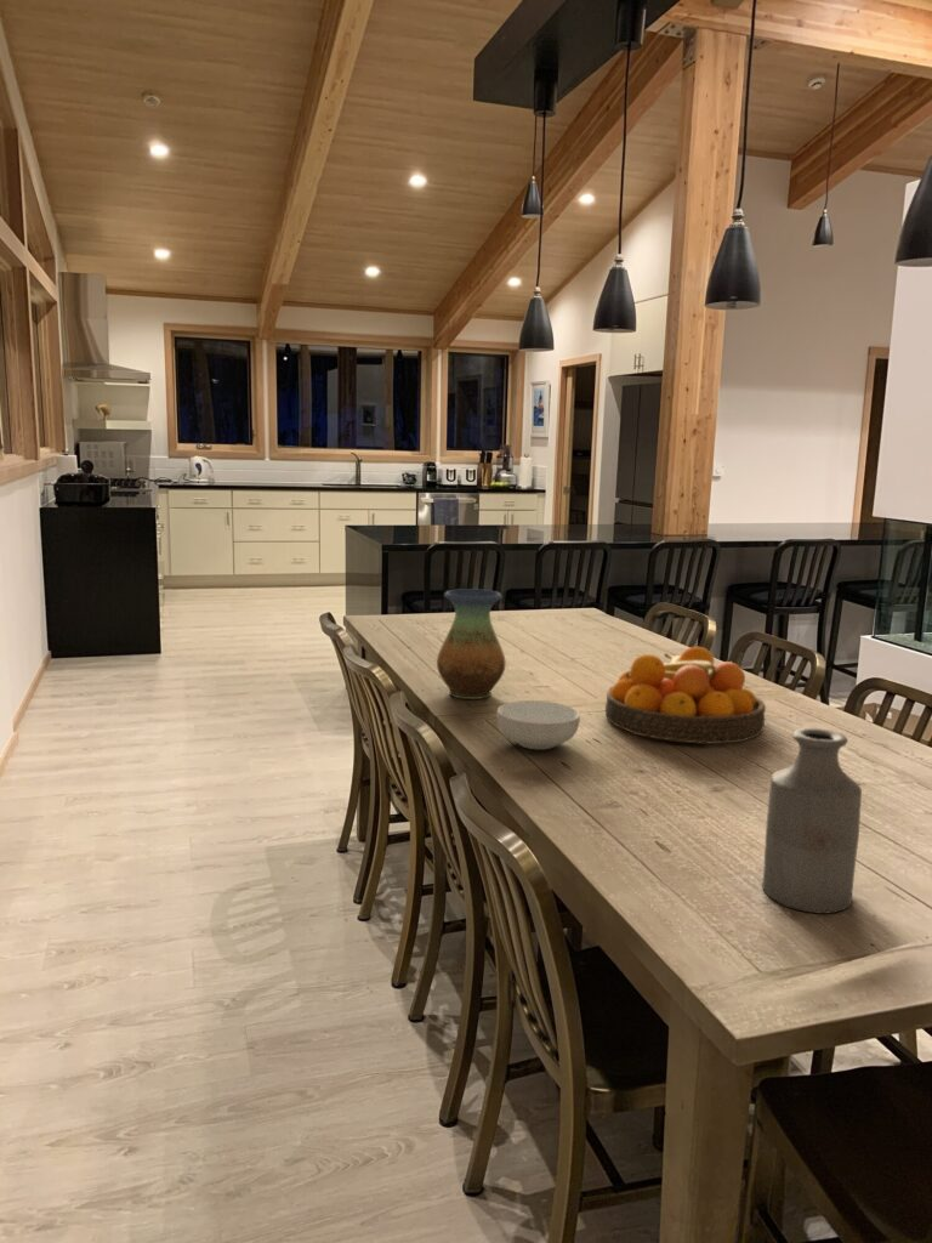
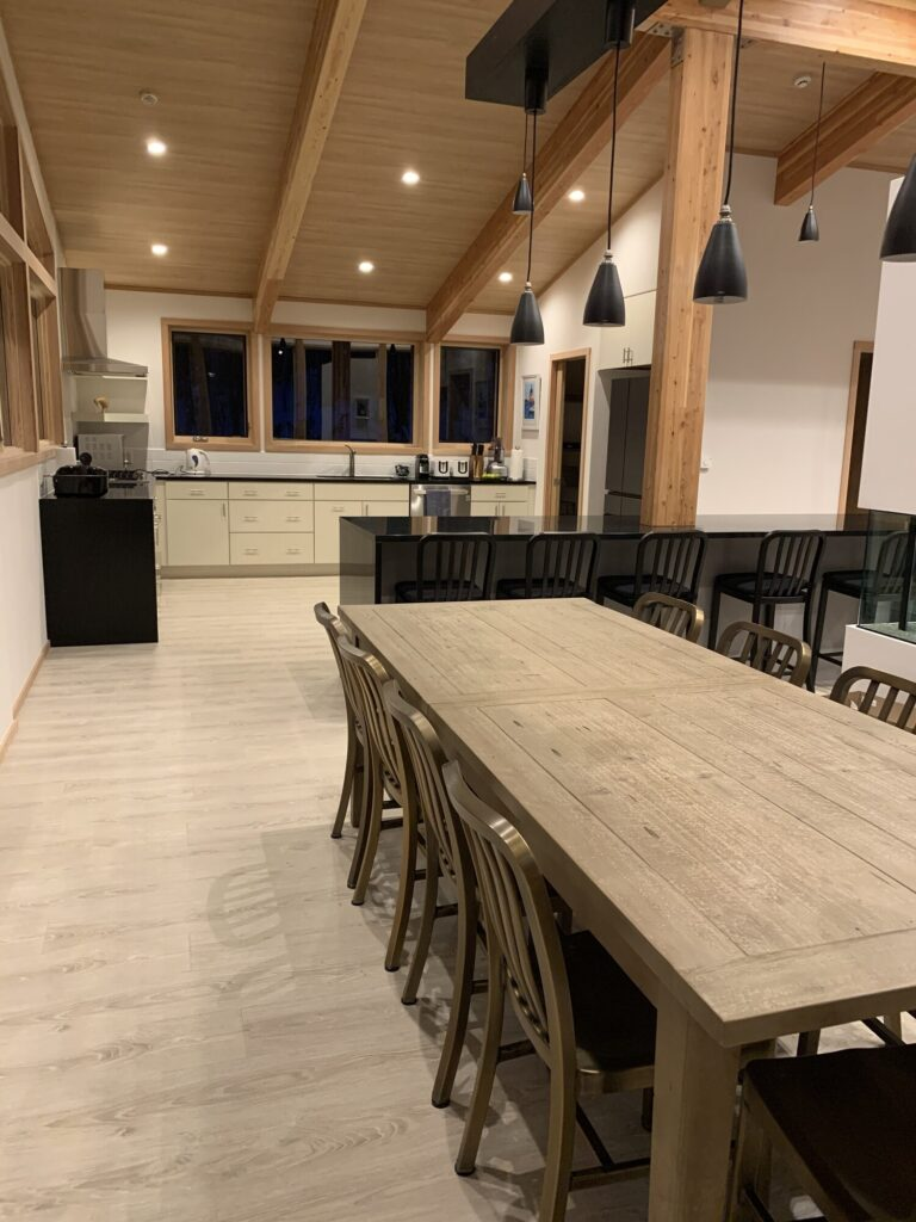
- fruit bowl (684, 687)
- cereal bowl (538, 727)
- vase (471, 643)
- bottle (812, 816)
